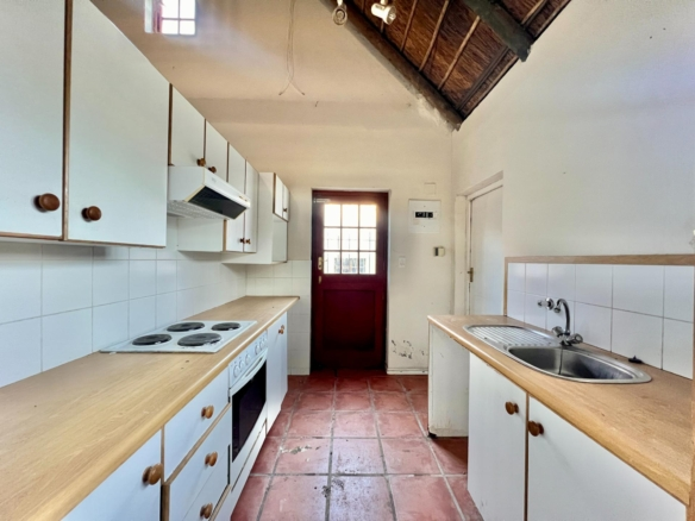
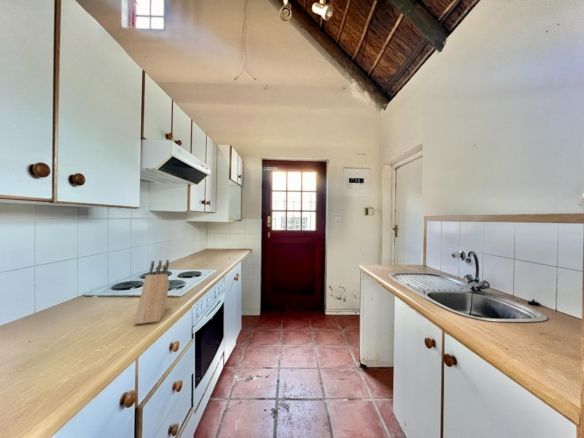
+ knife block (154, 287)
